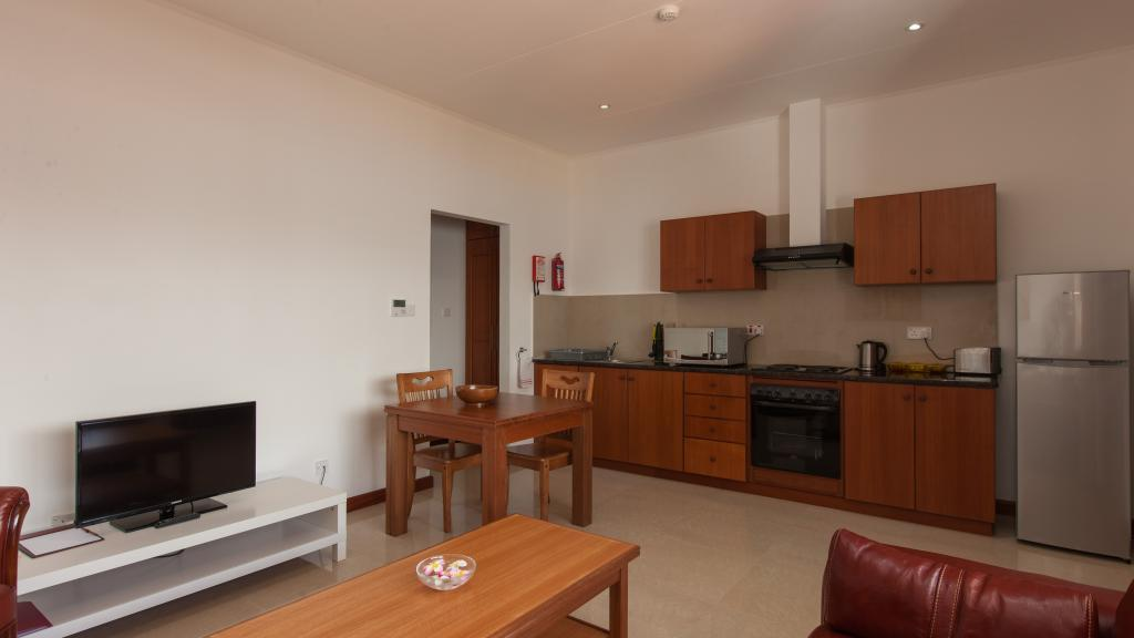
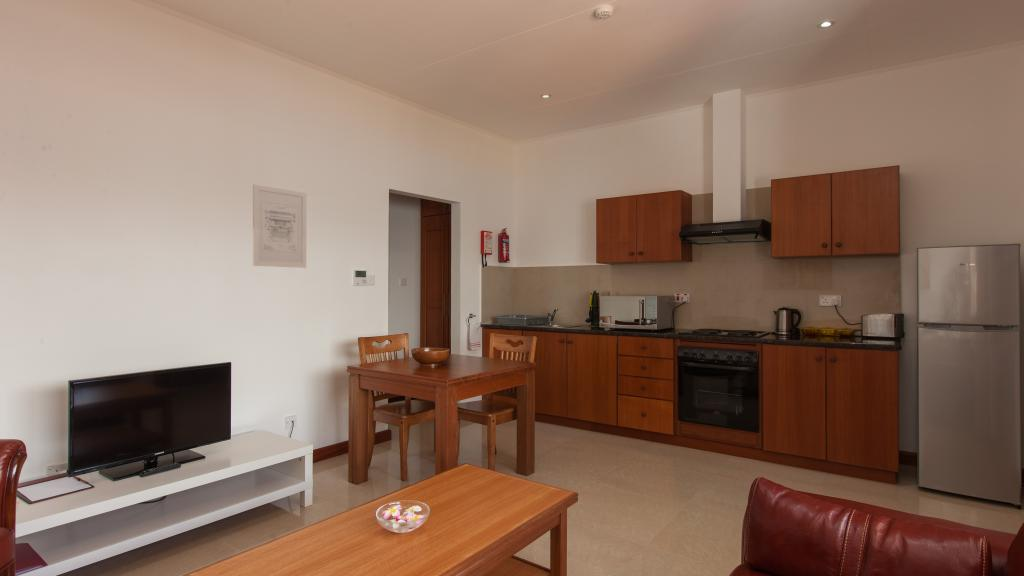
+ wall art (280, 227)
